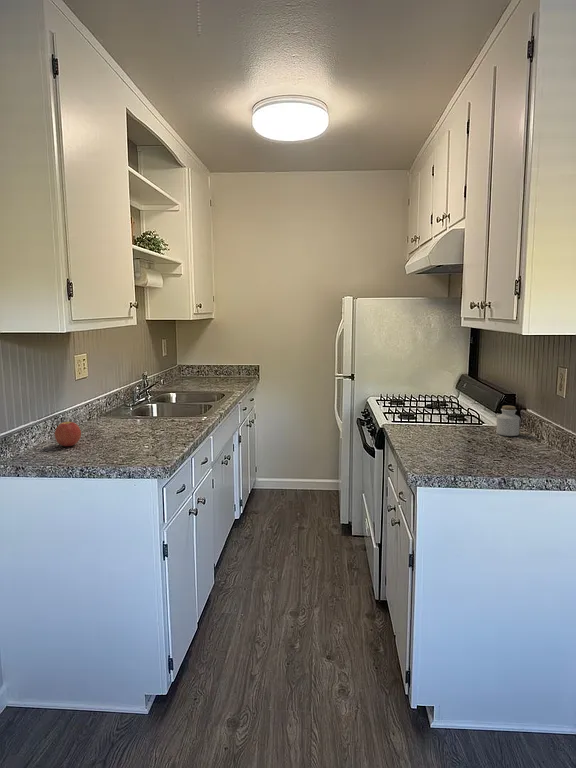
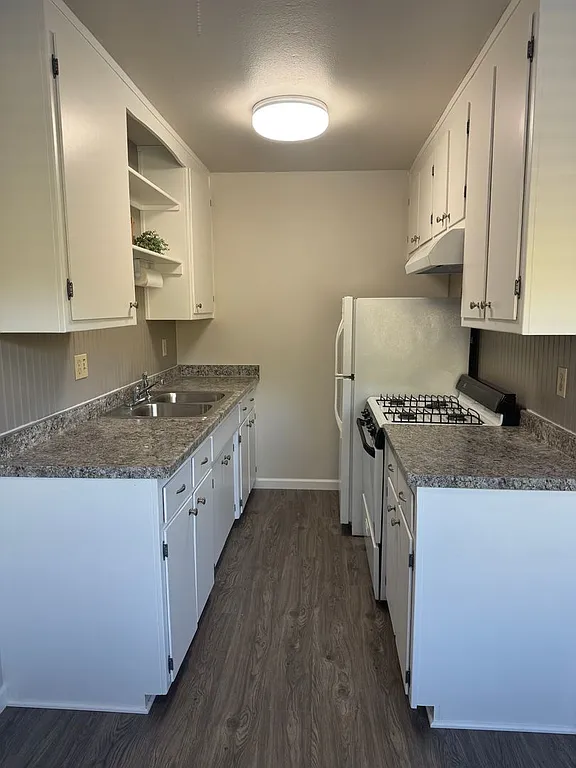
- jar (508, 420)
- apple (67, 432)
